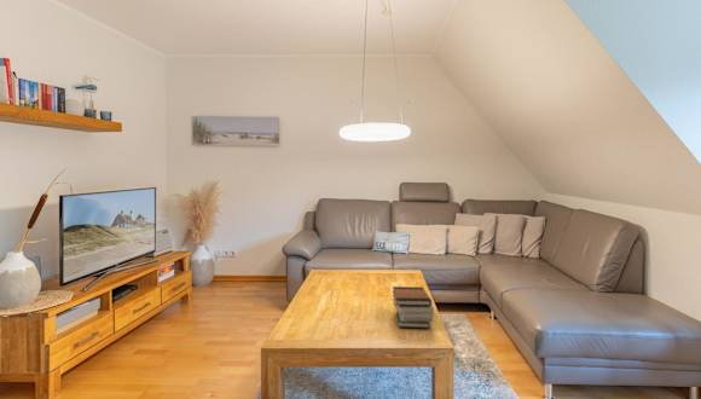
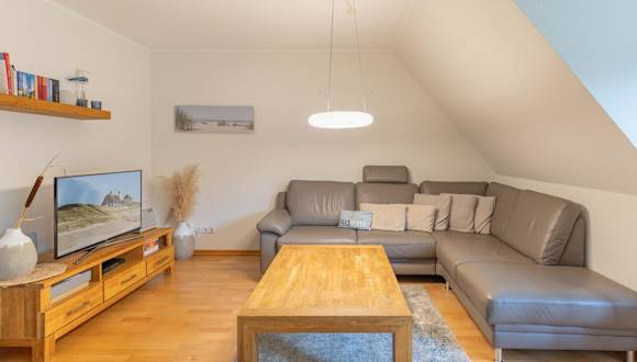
- book stack (411, 306)
